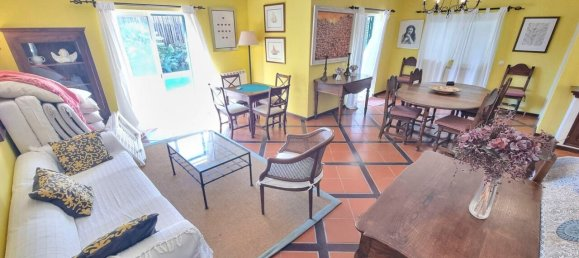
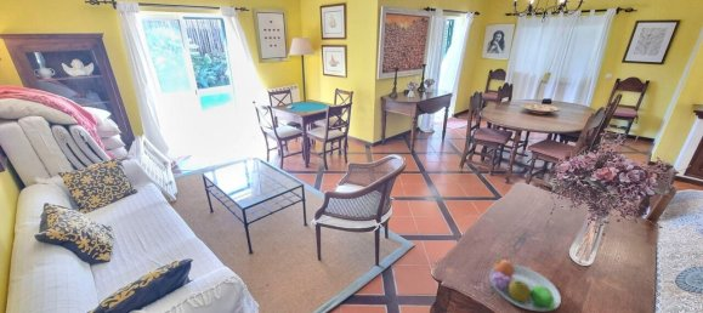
+ fruit bowl (525, 281)
